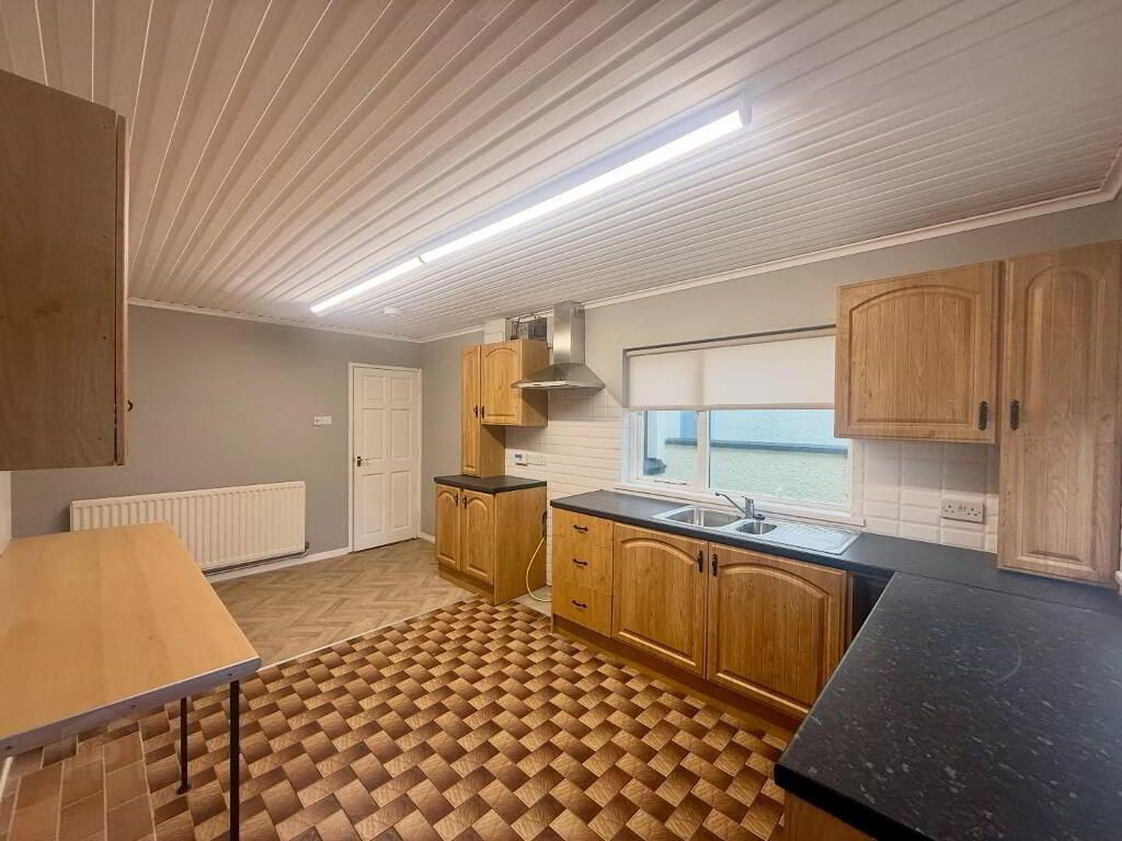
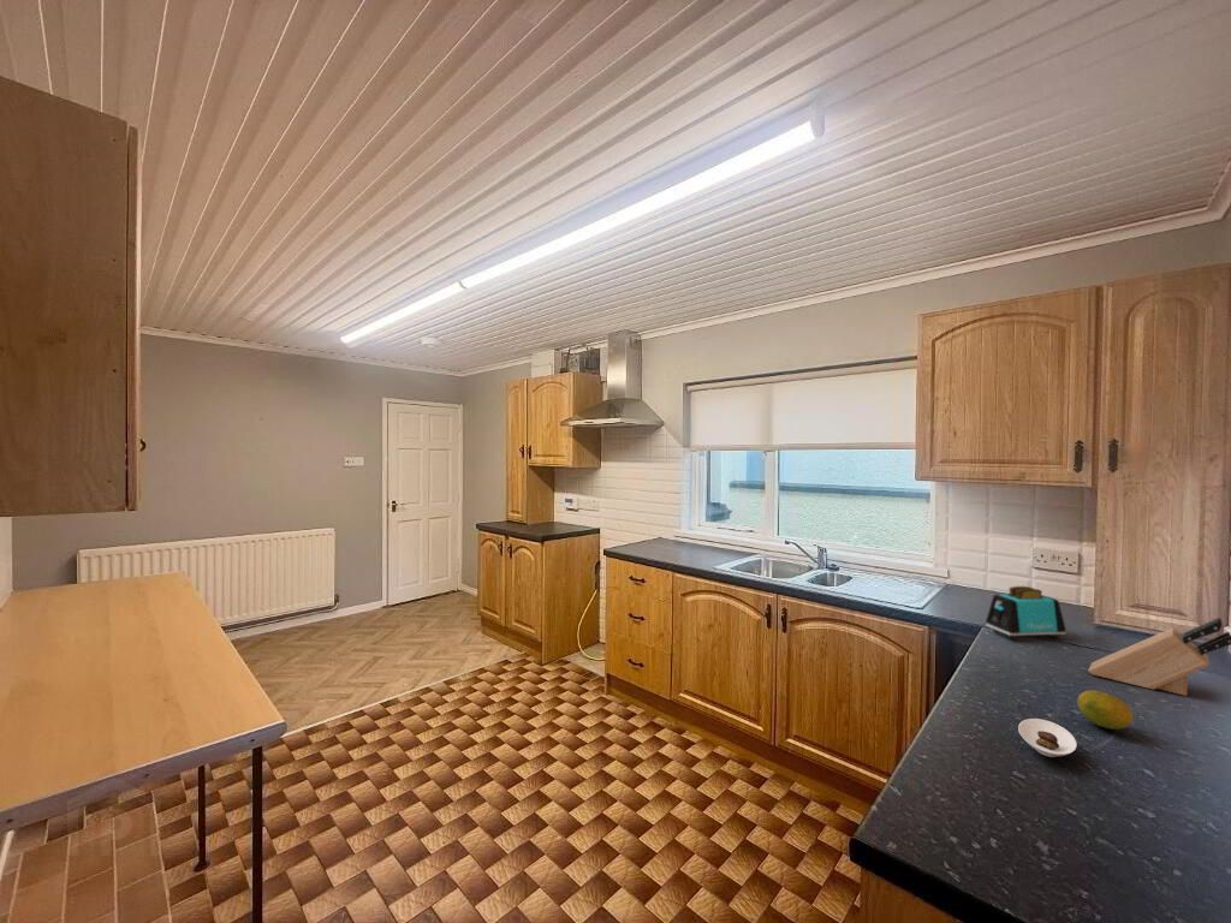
+ saucer (1046, 740)
+ toaster (1024, 611)
+ fruit (1104, 709)
+ knife block (1156, 647)
